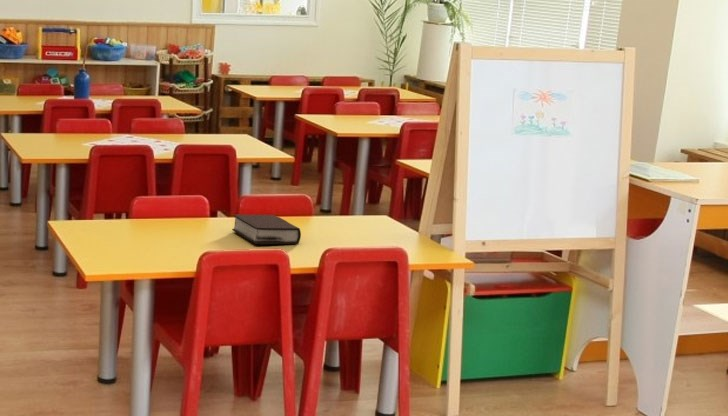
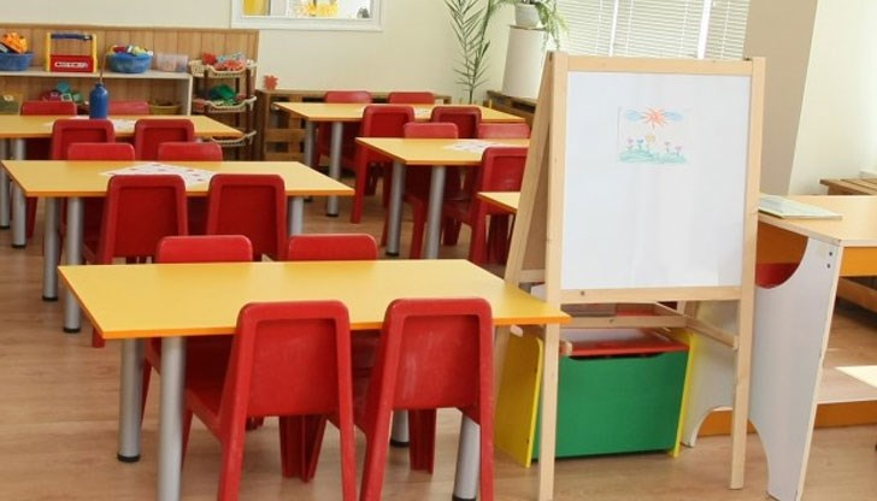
- bible (266, 229)
